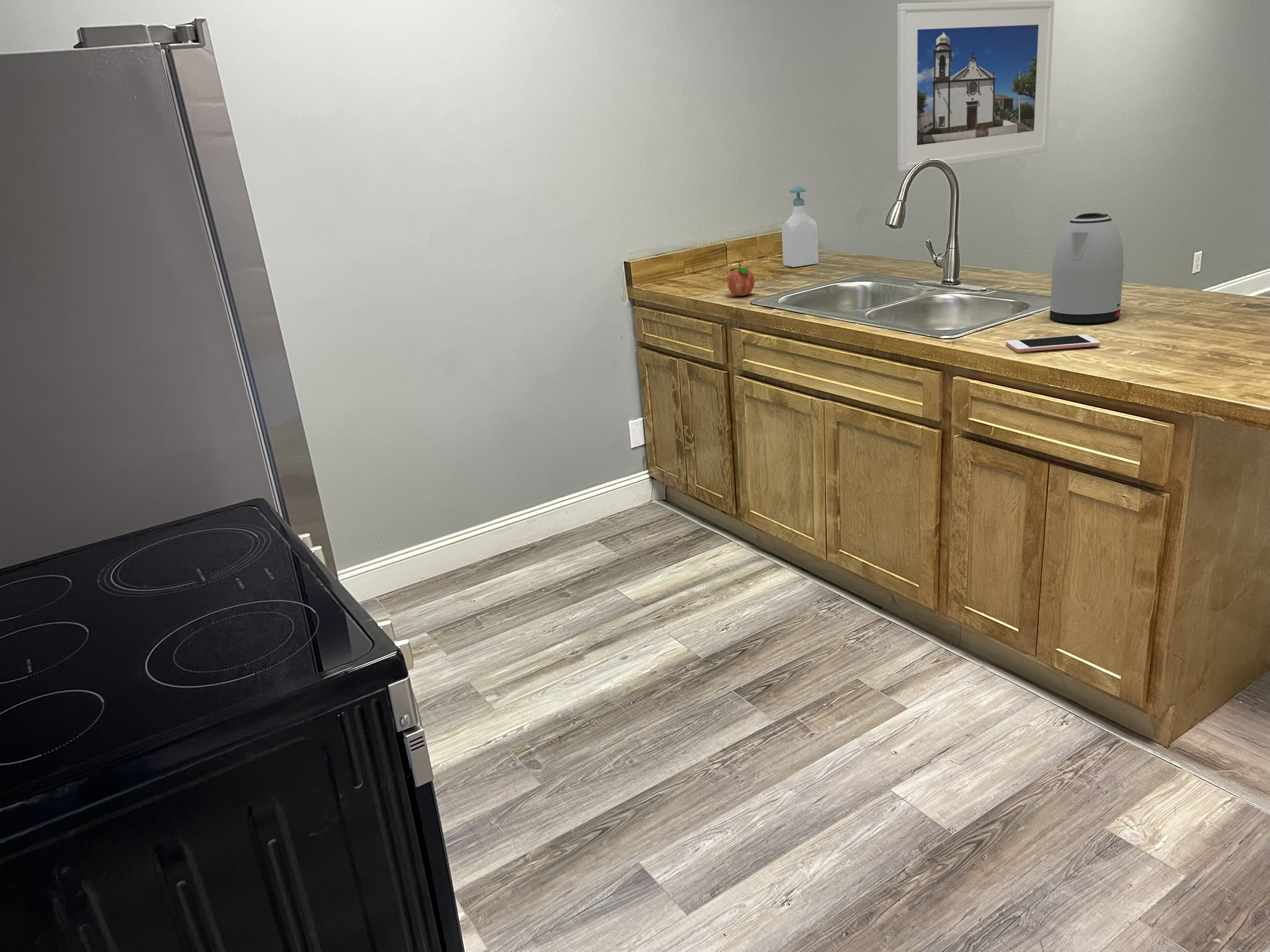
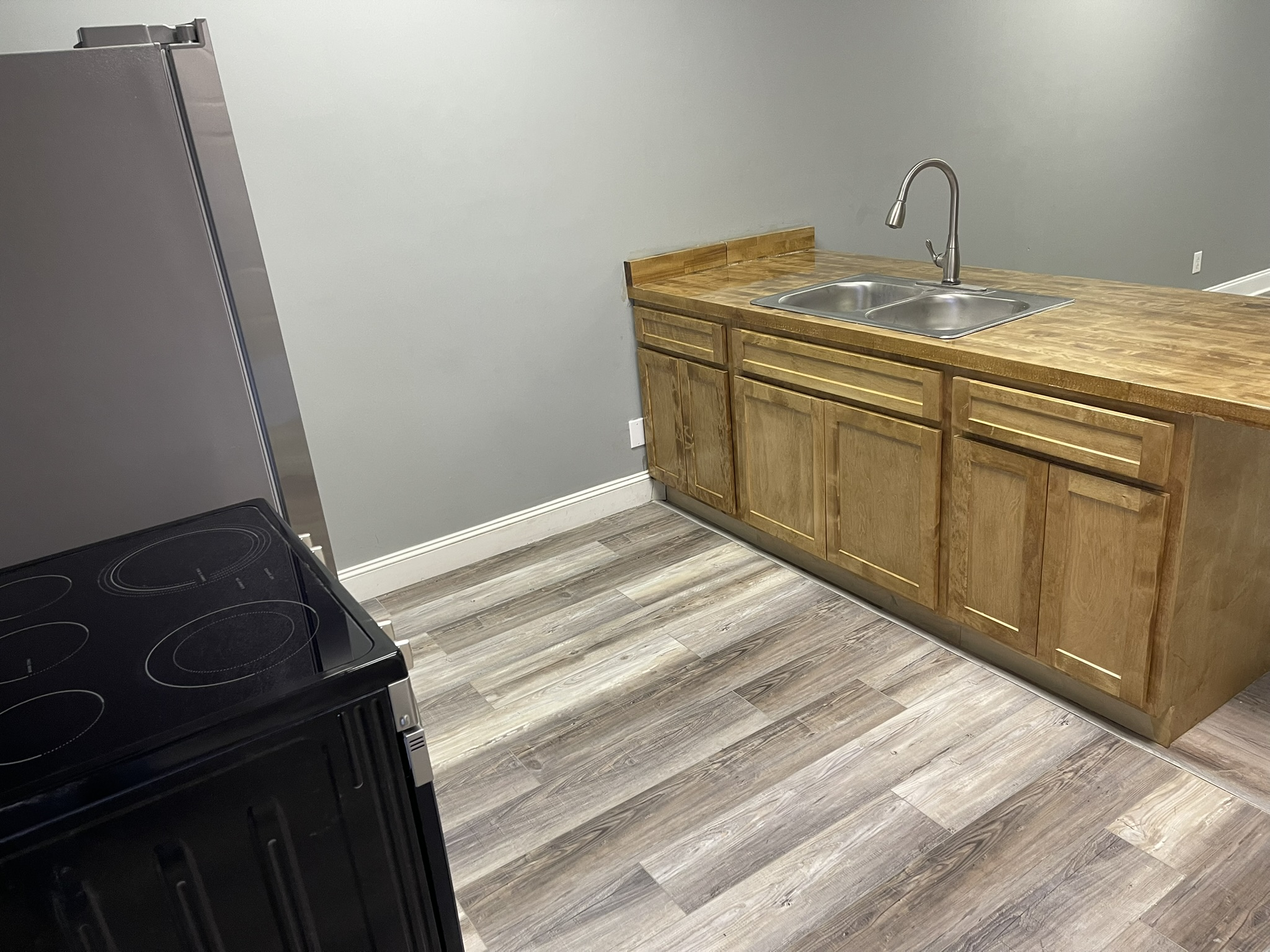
- fruit (740, 280)
- soap bottle (798, 226)
- cell phone (1052, 343)
- kettle (1093, 264)
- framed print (978, 83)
